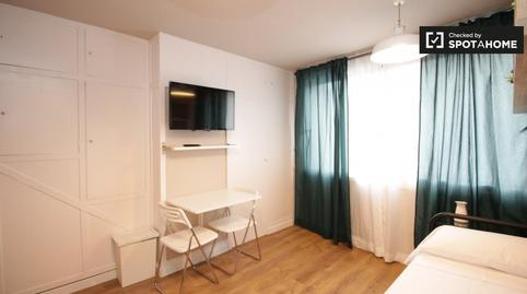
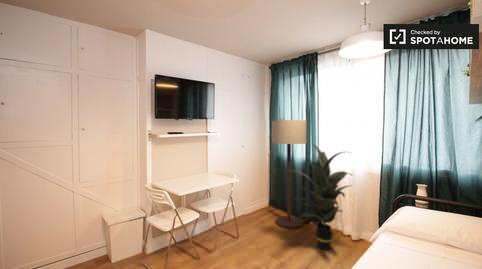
+ indoor plant (322, 194)
+ floor lamp (289, 172)
